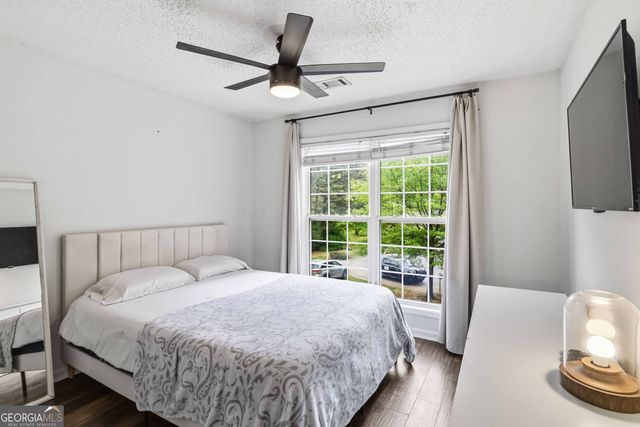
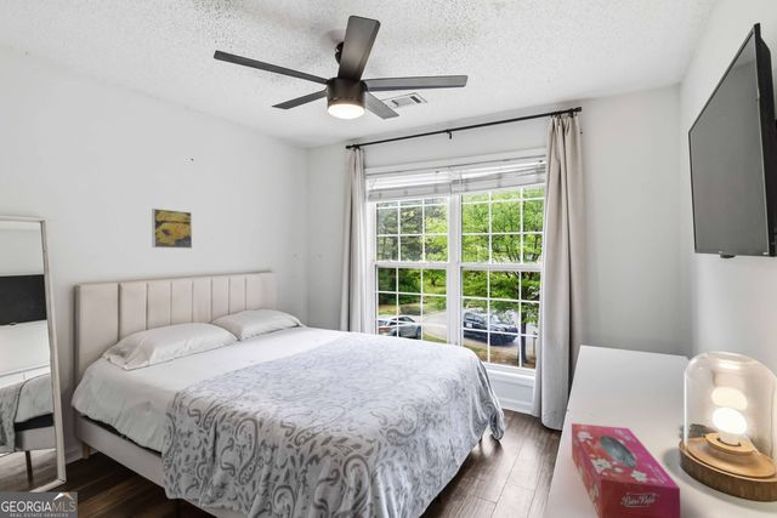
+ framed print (172, 229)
+ tissue box (617, 469)
